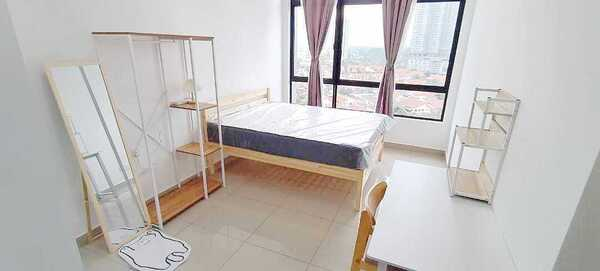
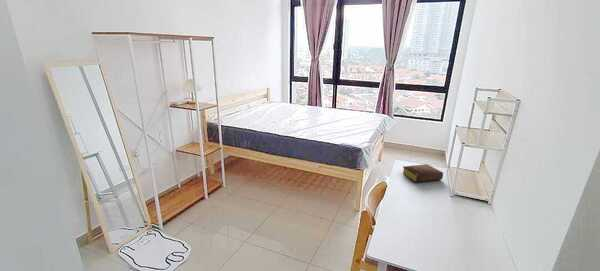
+ bible (422, 173)
